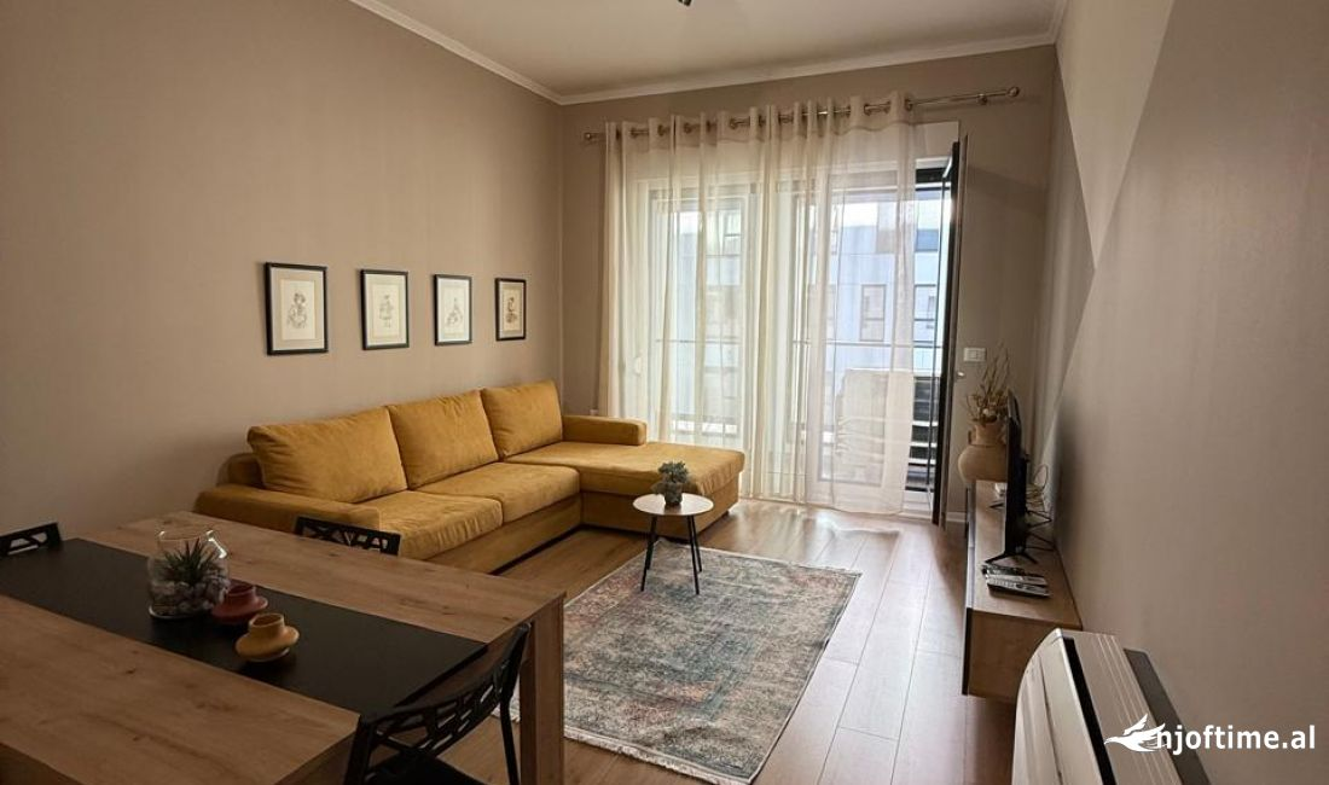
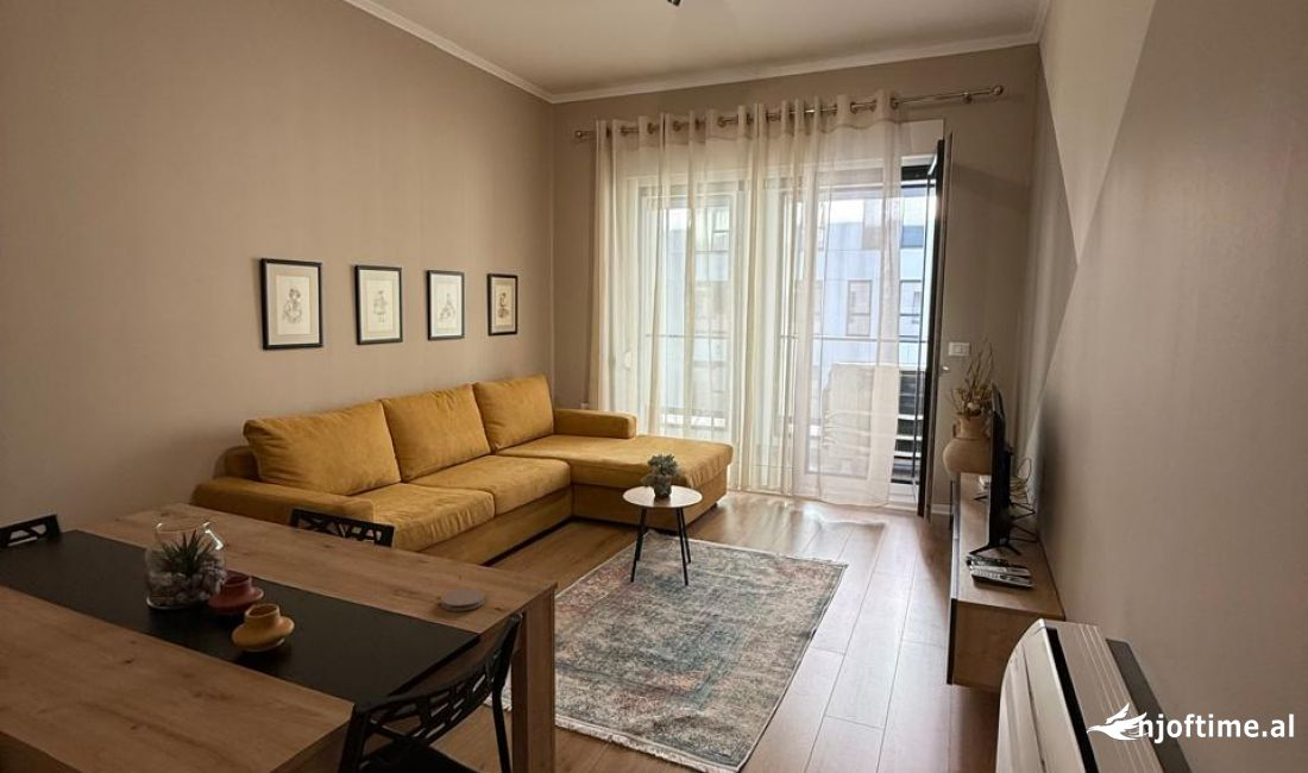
+ coaster (463, 599)
